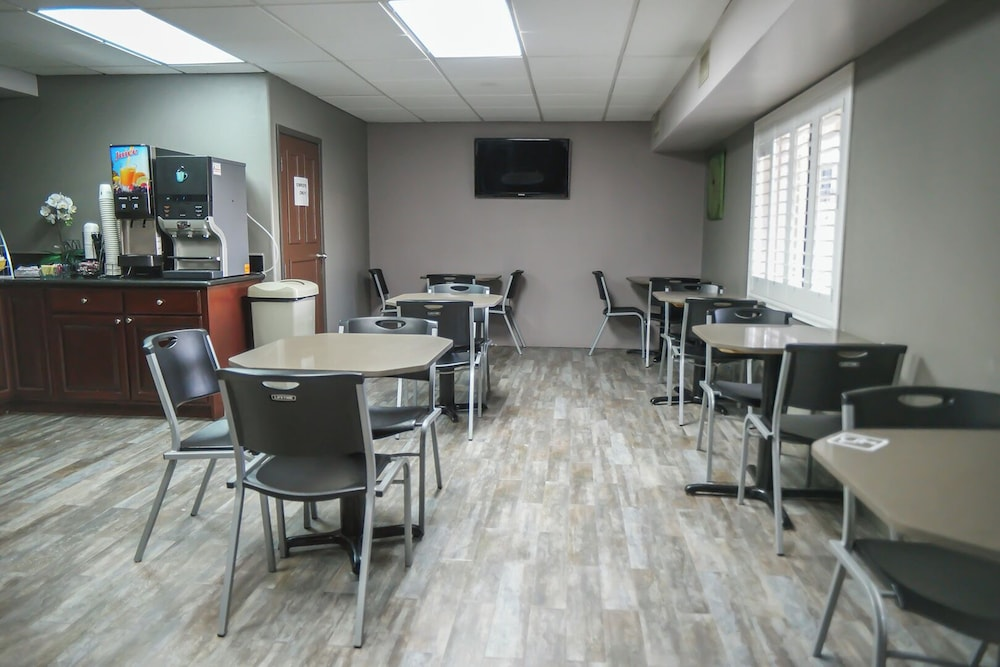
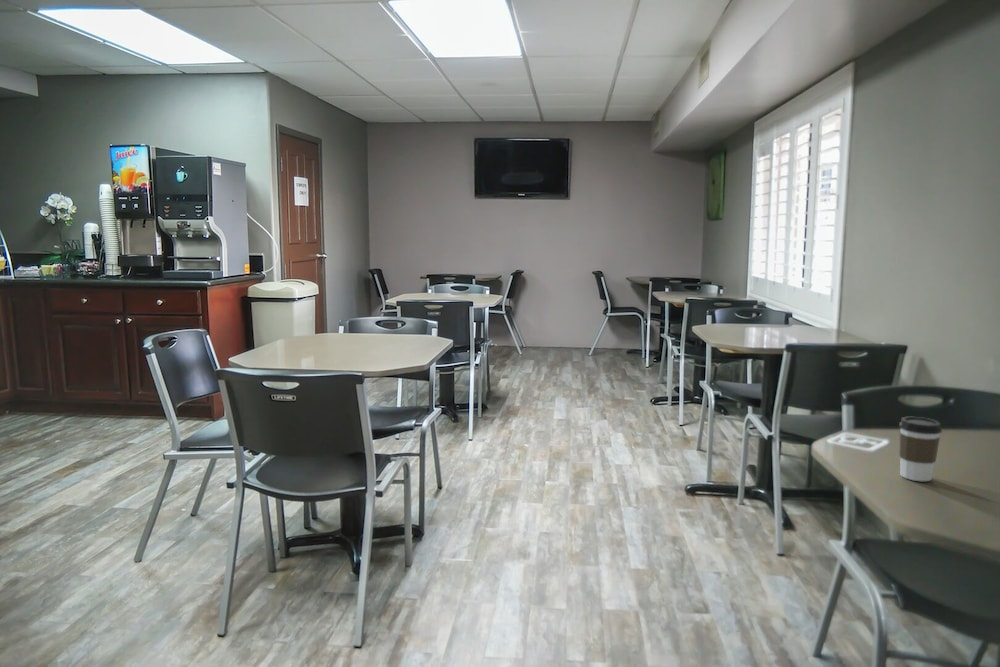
+ coffee cup (918, 448)
